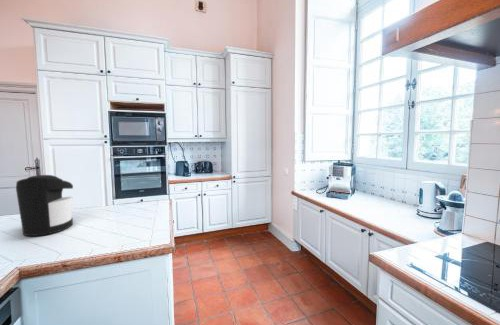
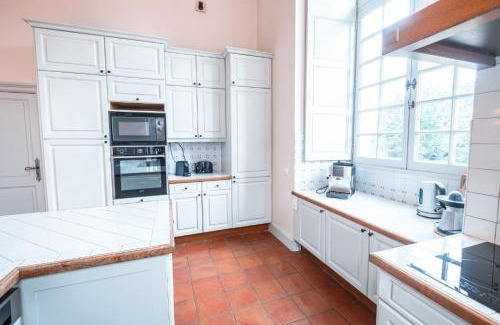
- coffee maker (48, 200)
